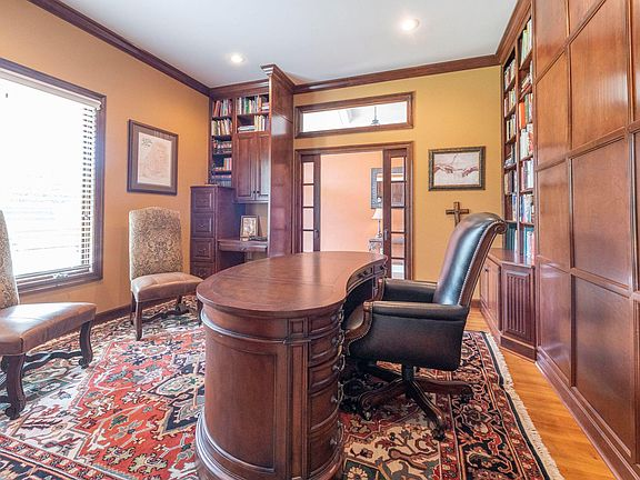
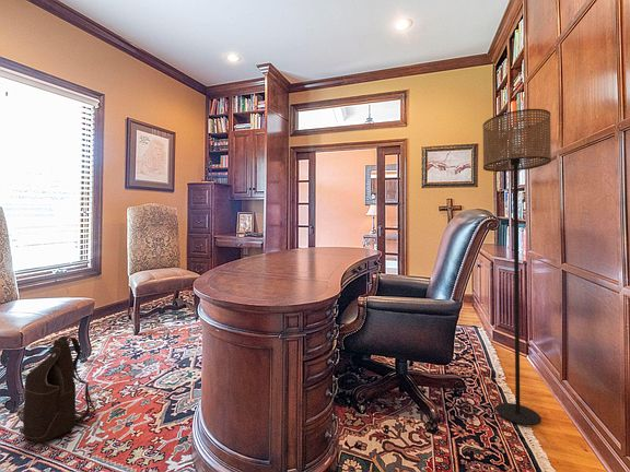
+ floor lamp (516, 267)
+ shoulder bag (55, 382)
